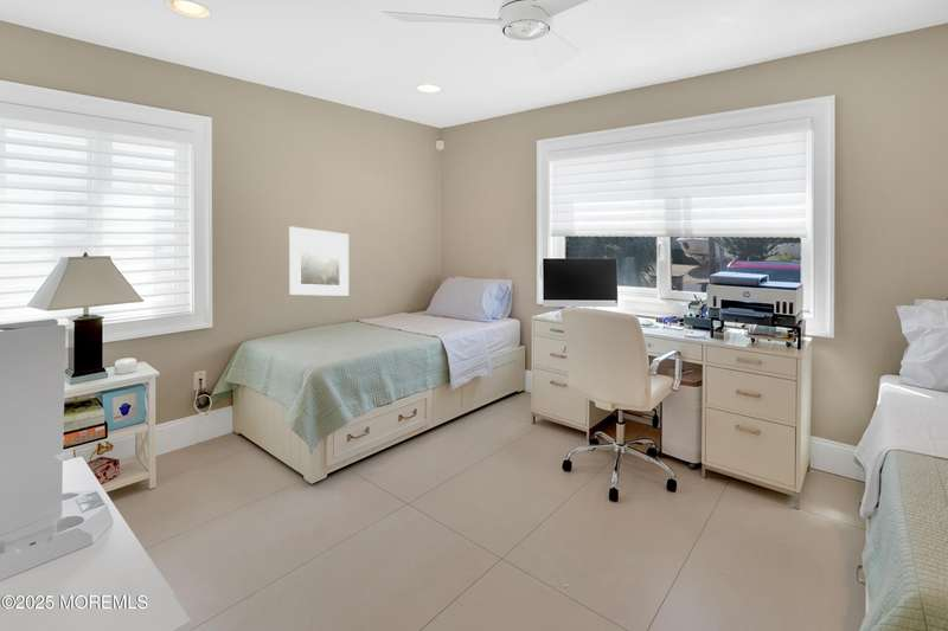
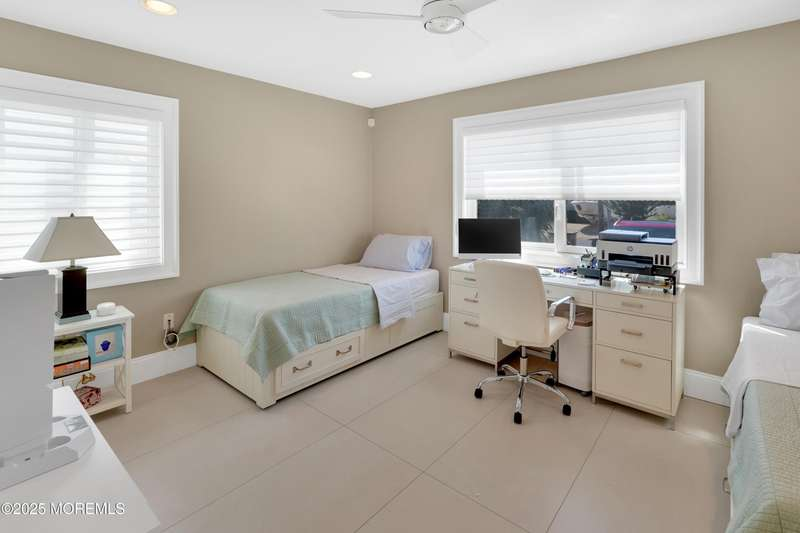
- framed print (320, 263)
